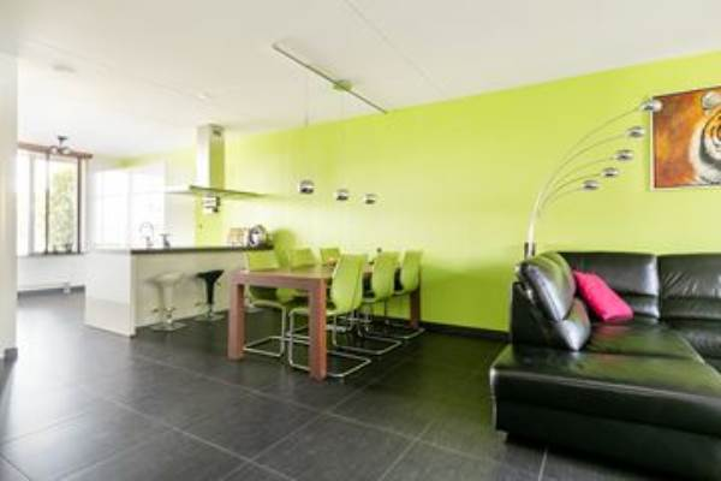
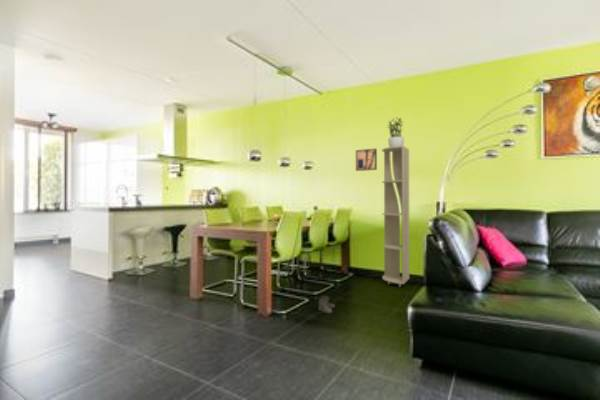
+ boots (326, 304)
+ potted plant (395, 132)
+ wall art (366, 159)
+ shelving unit (393, 216)
